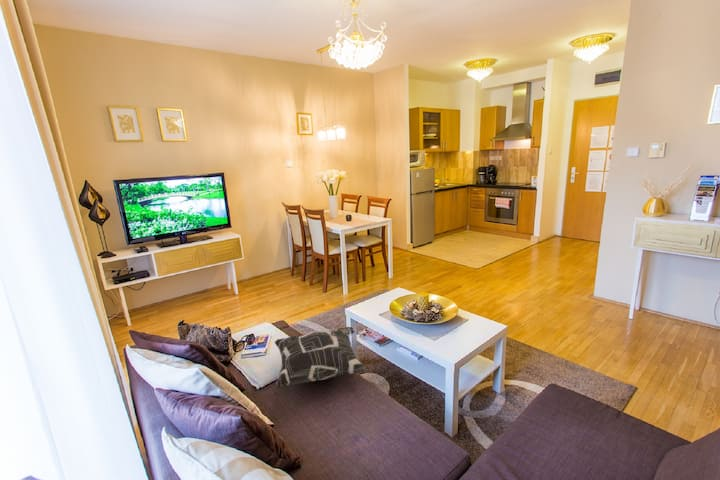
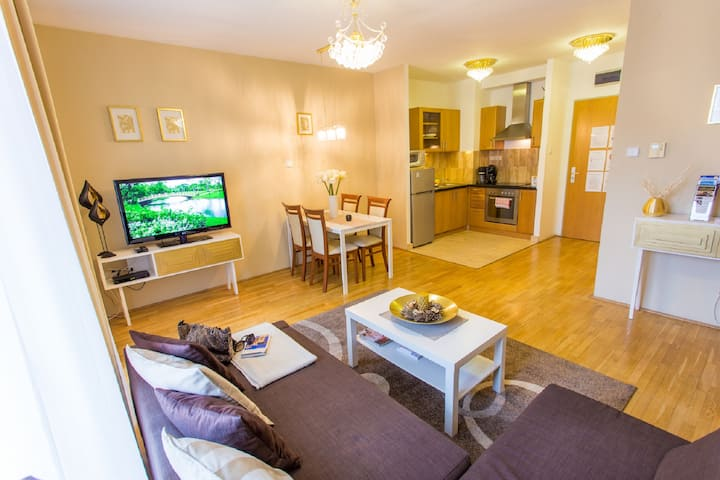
- decorative pillow (318, 352)
